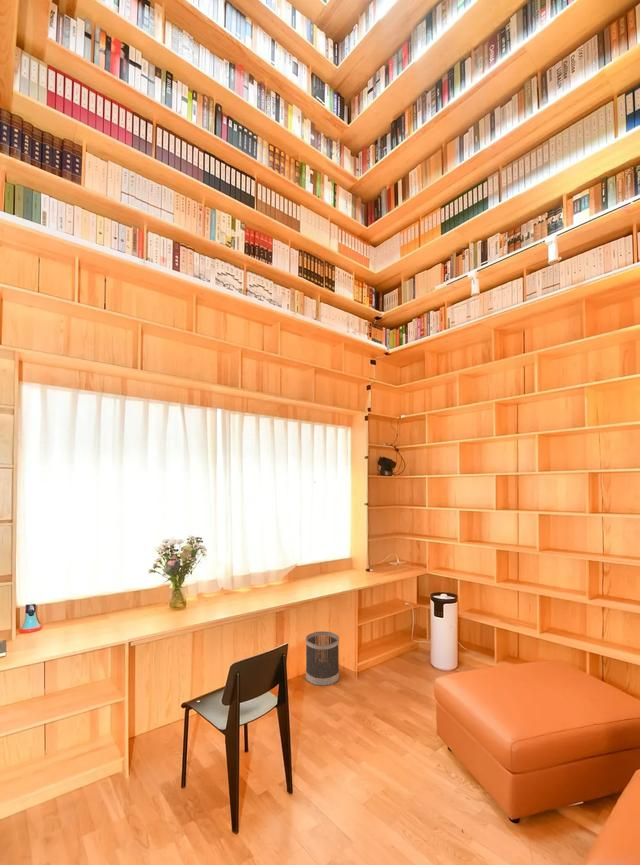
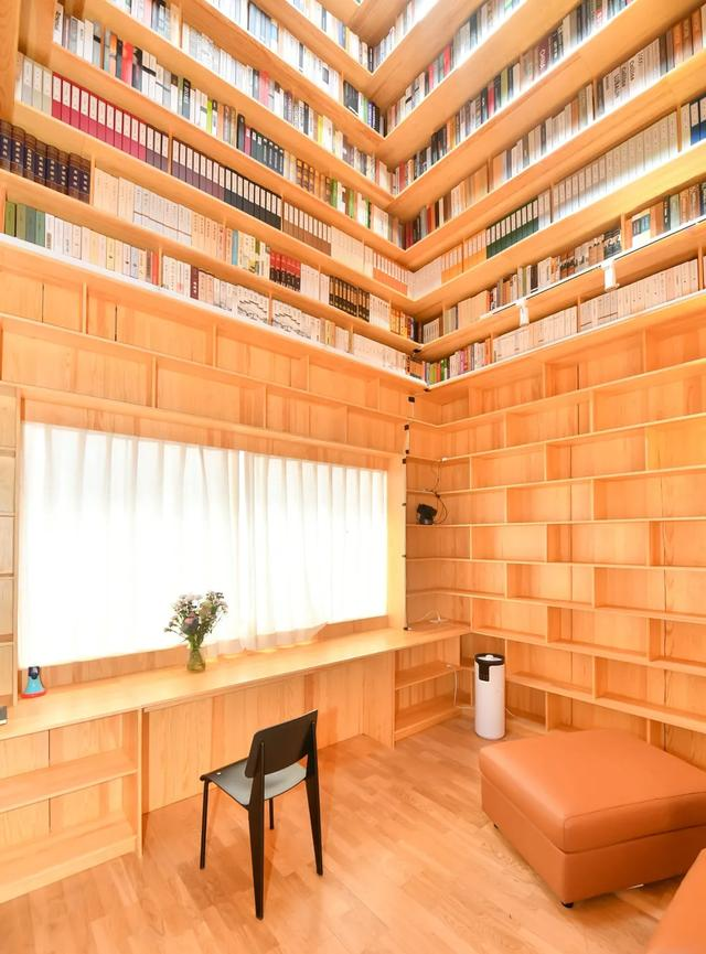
- wastebasket (322, 658)
